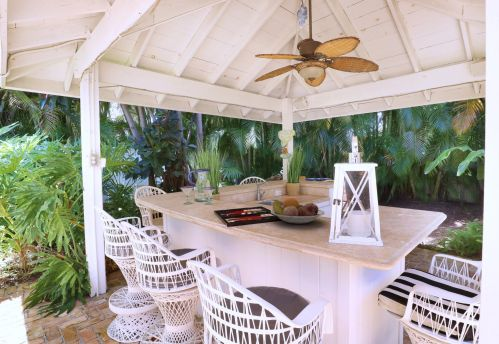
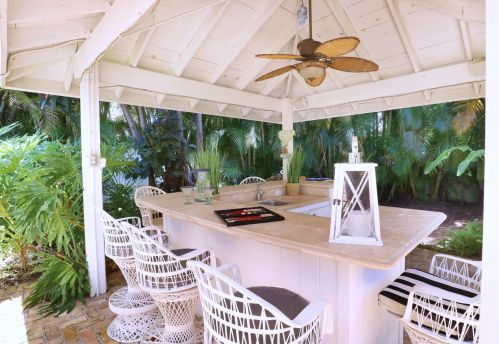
- fruit bowl (297, 209)
